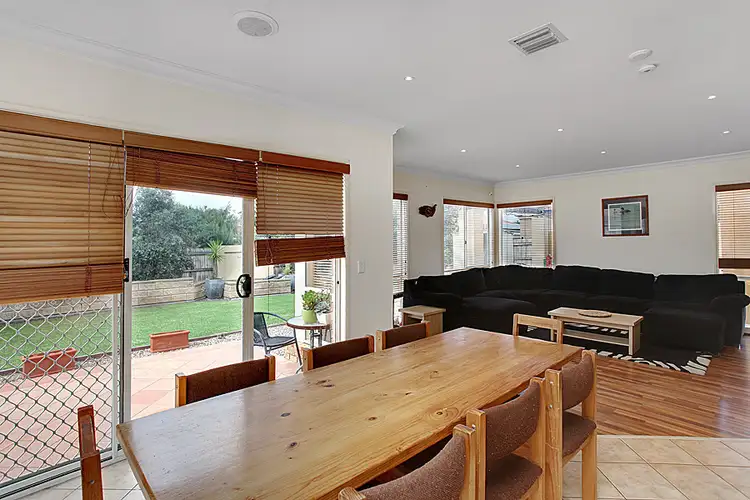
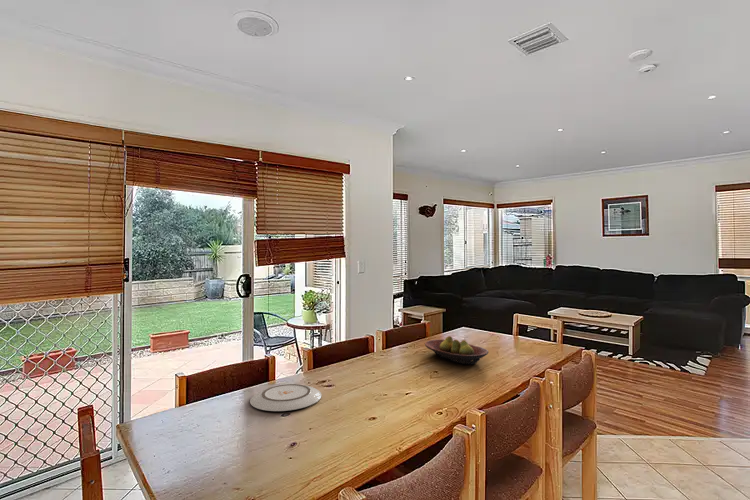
+ plate (286, 394)
+ fruit bowl (455, 348)
